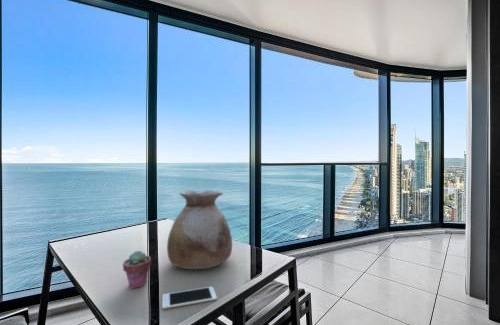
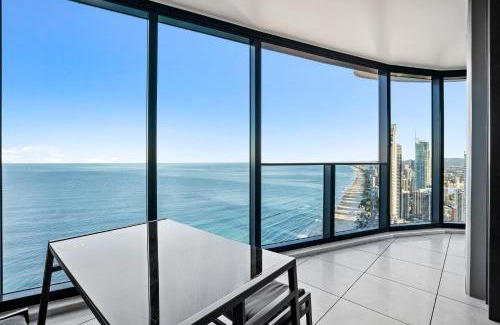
- potted succulent (137, 267)
- vase (200, 226)
- cell phone (189, 296)
